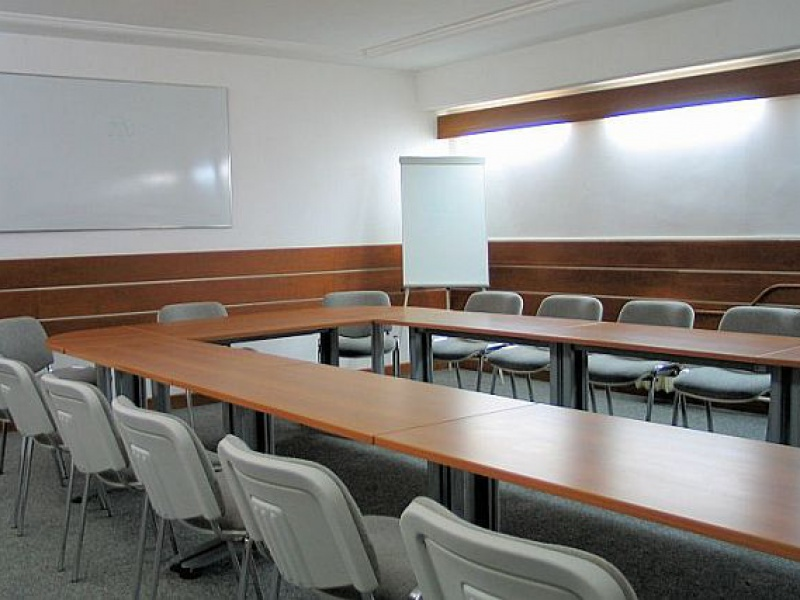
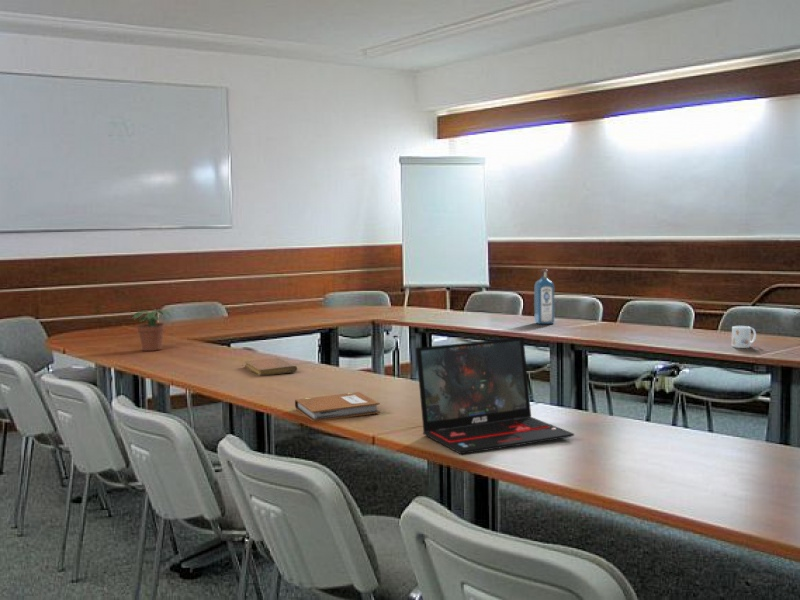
+ notebook (270, 366)
+ laptop (493, 392)
+ potted plant (151, 329)
+ liquor (544, 296)
+ notebook (338, 405)
+ mug (744, 336)
